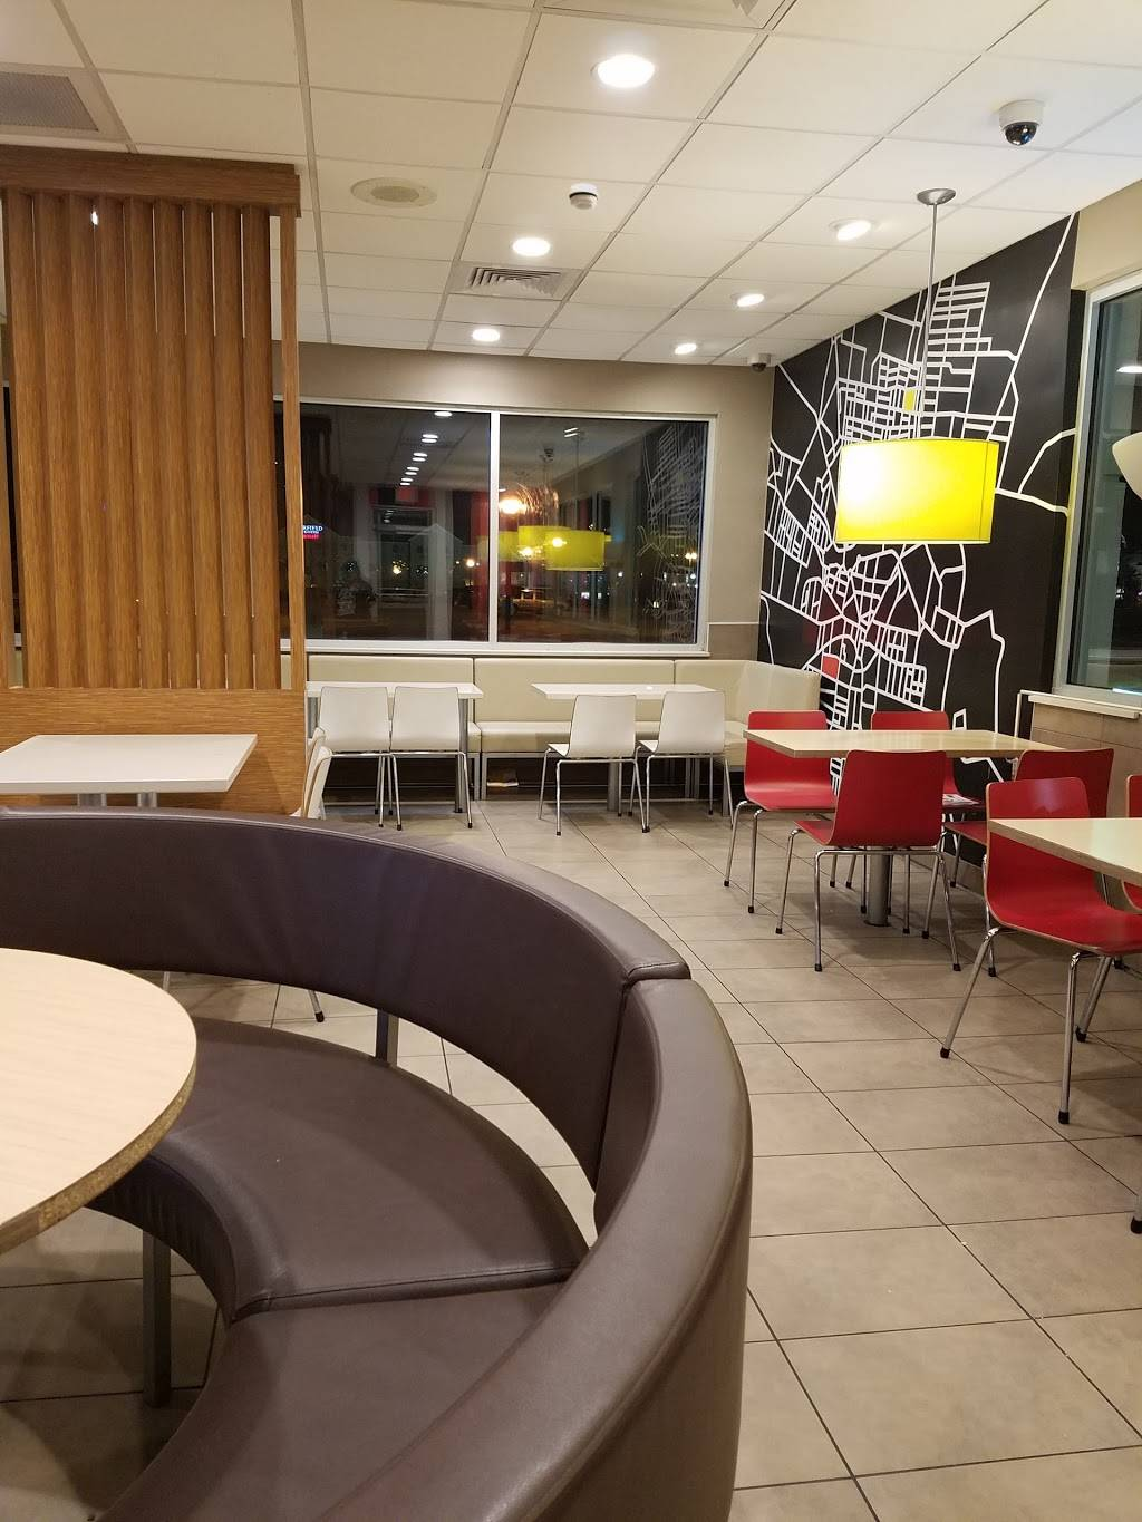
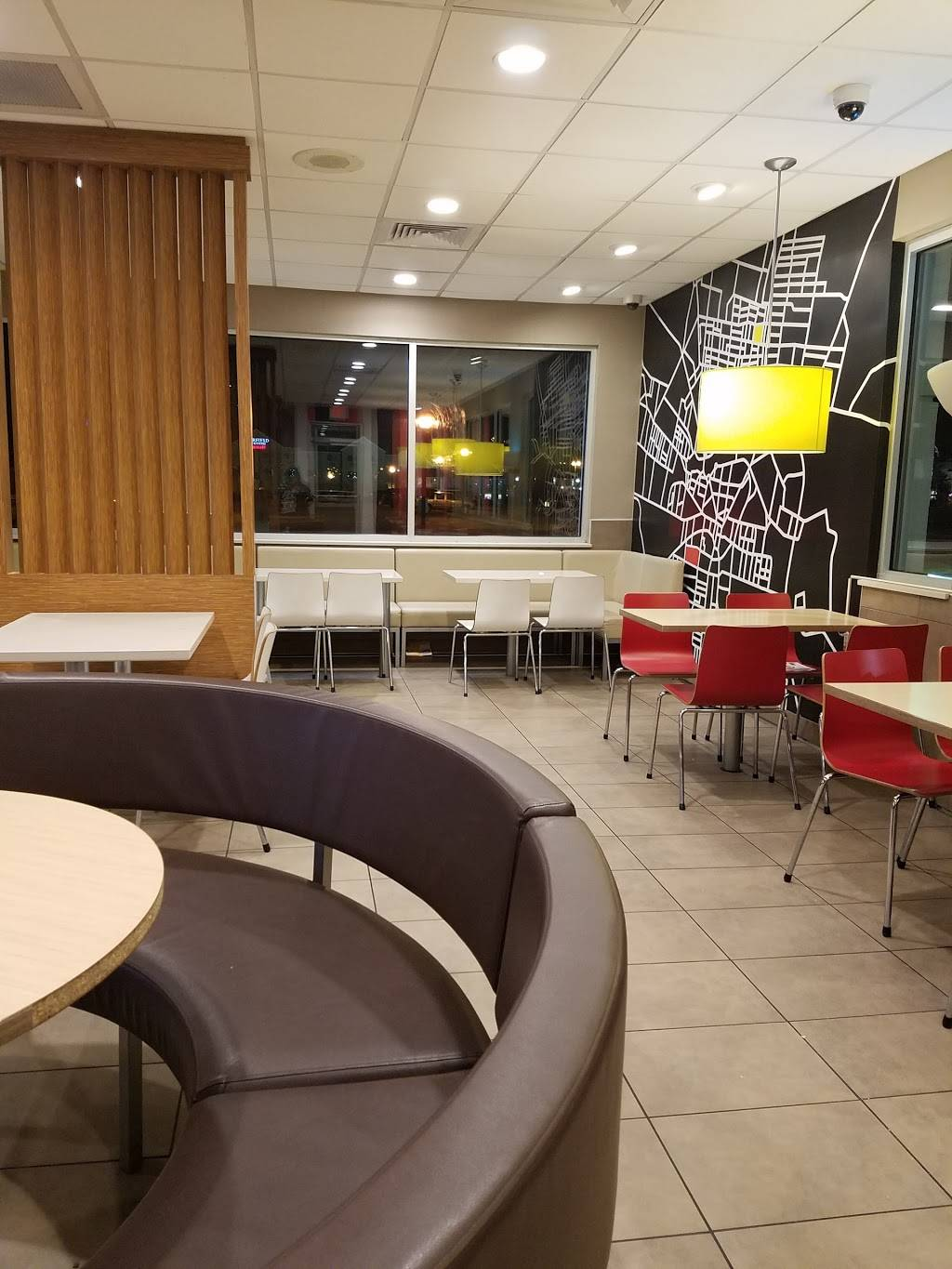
- smoke detector (583, 197)
